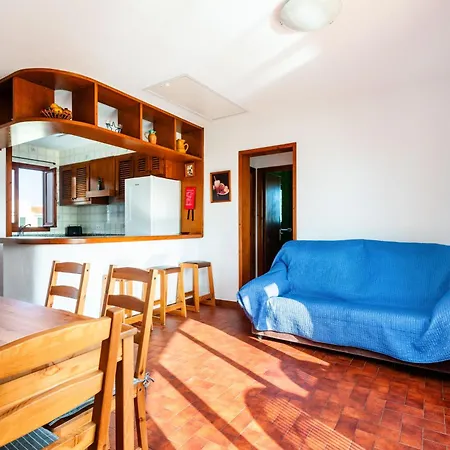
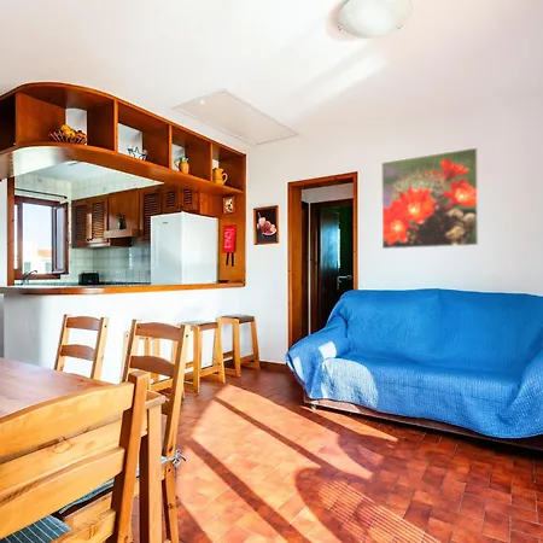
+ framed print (426, 200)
